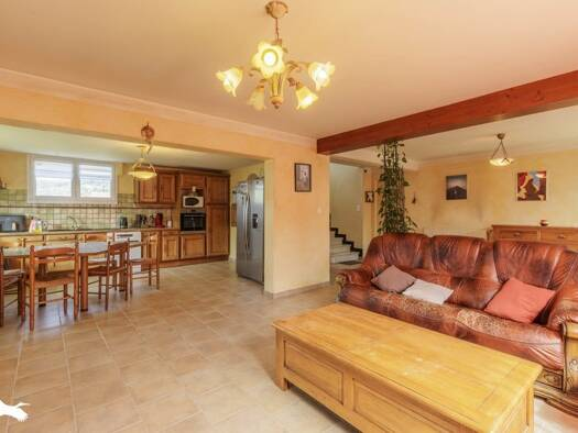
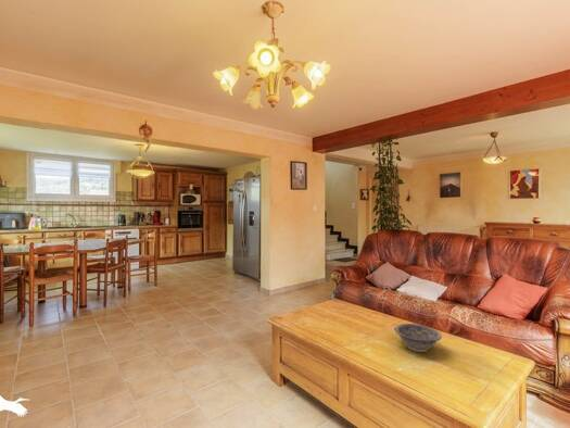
+ decorative bowl (417, 339)
